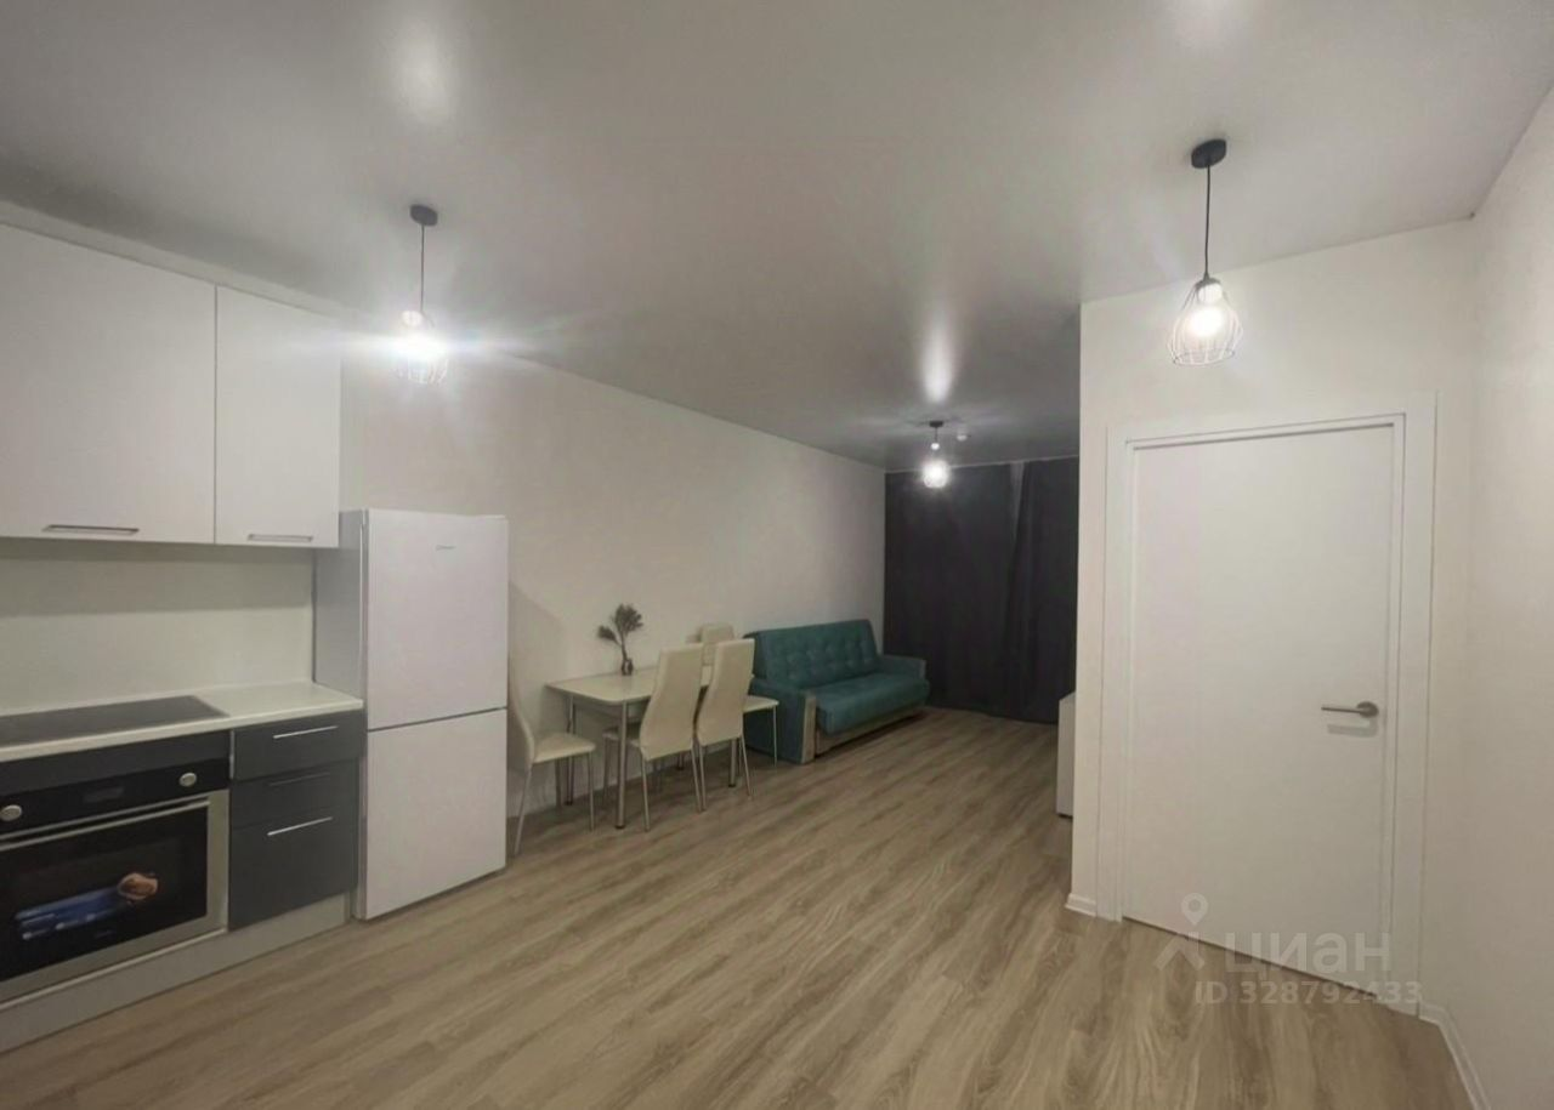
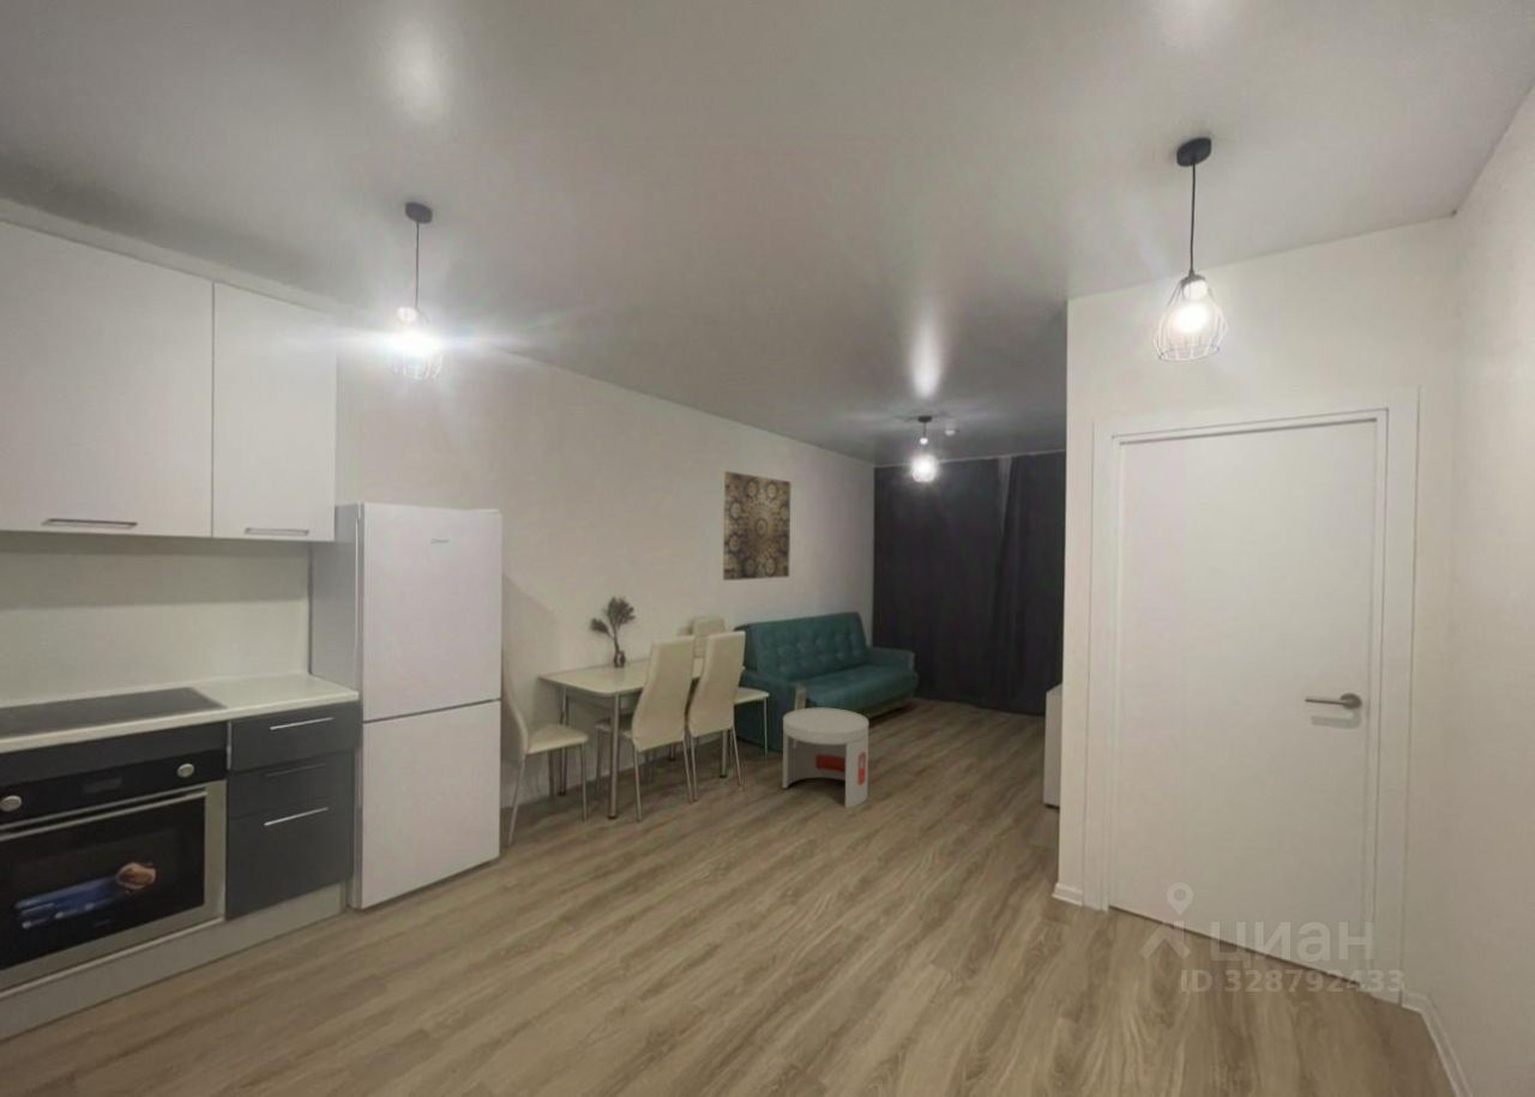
+ side table (825, 755)
+ wall art (758, 528)
